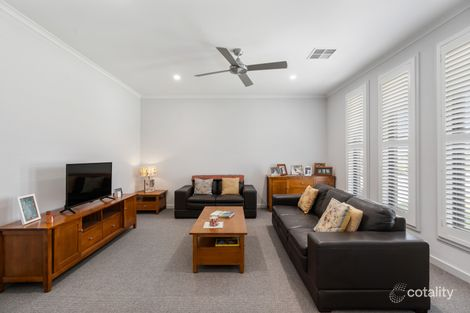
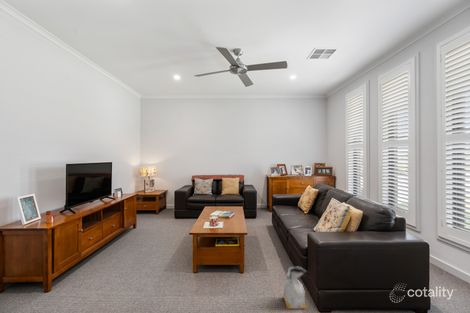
+ bag (294, 284)
